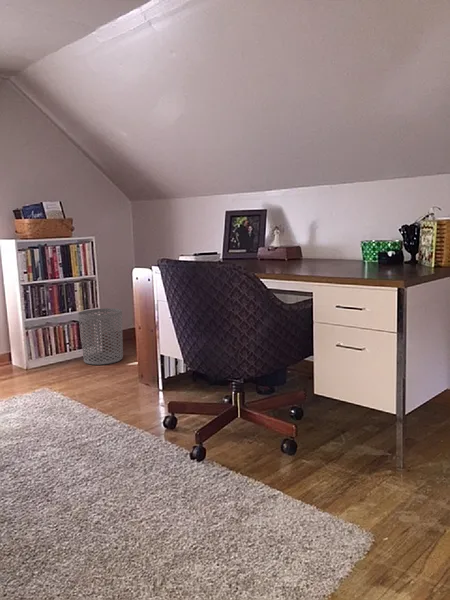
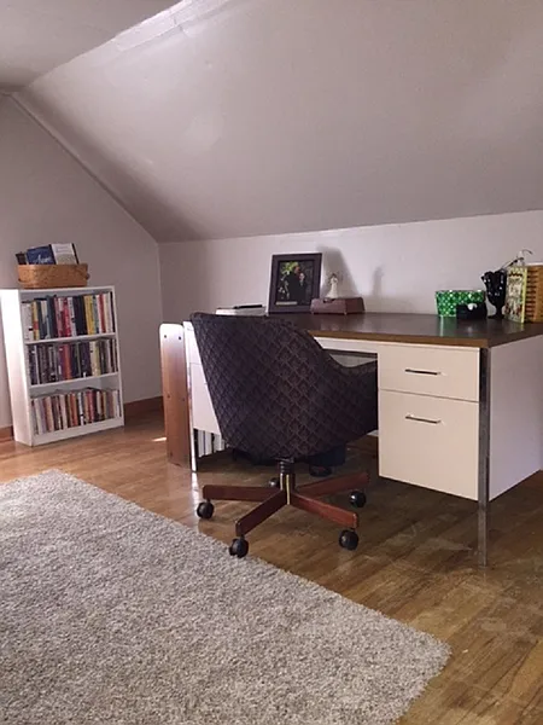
- waste bin (101, 336)
